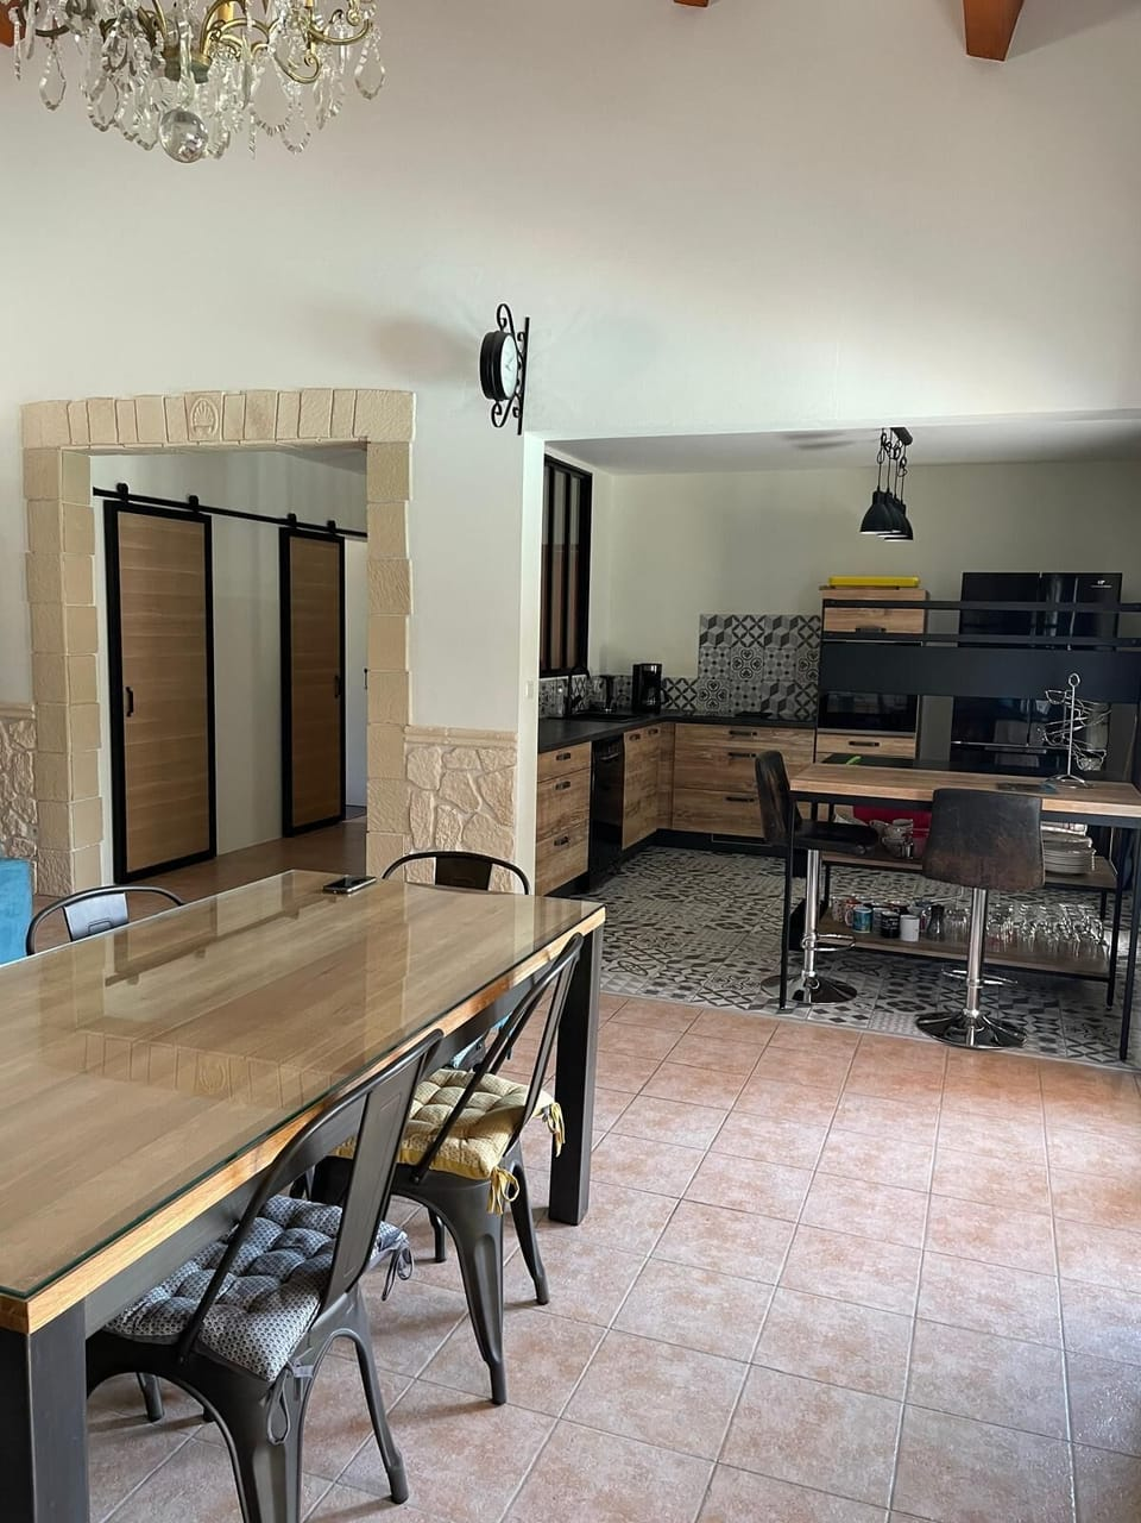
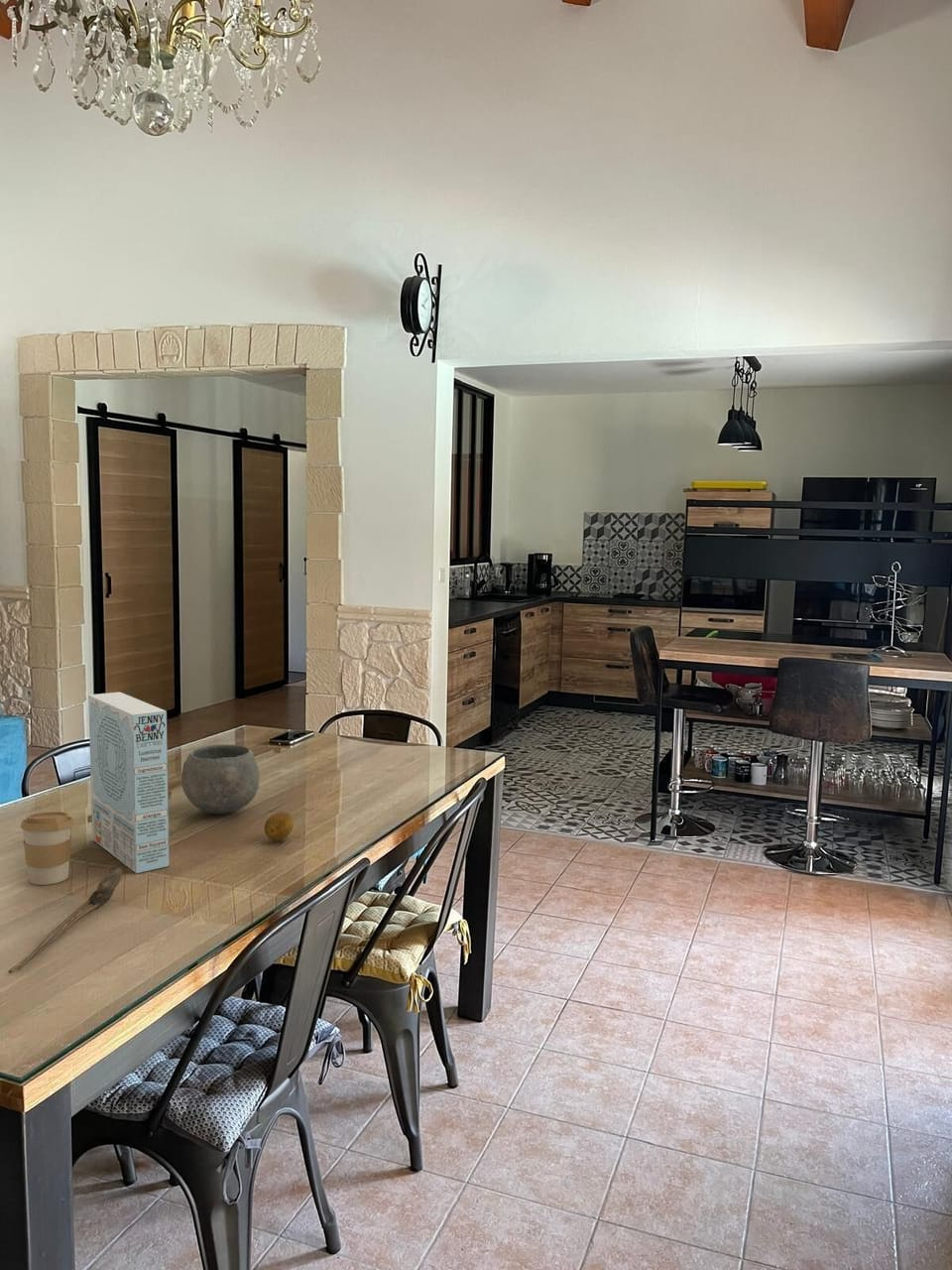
+ cereal box (127, 778)
+ coffee cup (48, 845)
+ fruit (279, 826)
+ spoon (69, 916)
+ bowl (220, 781)
